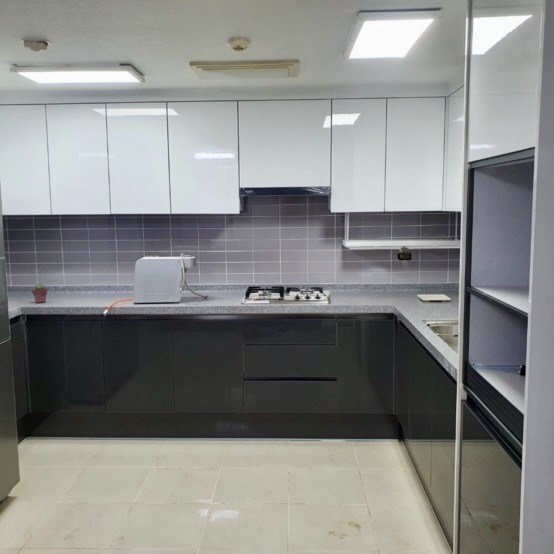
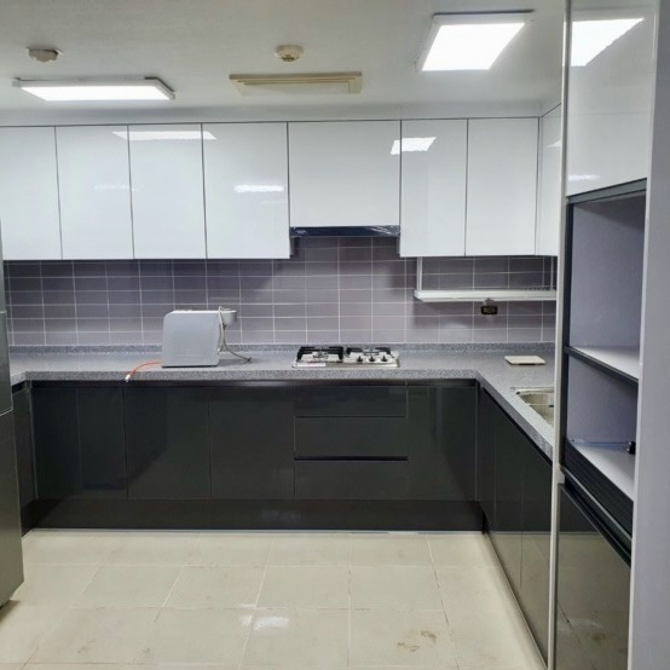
- potted succulent (40, 292)
